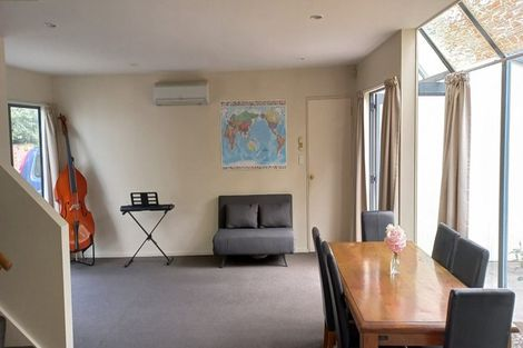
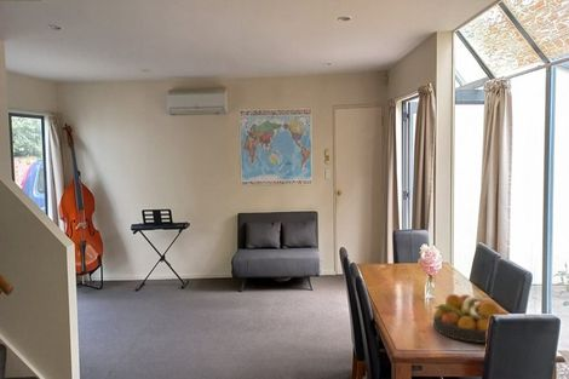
+ fruit bowl (472, 312)
